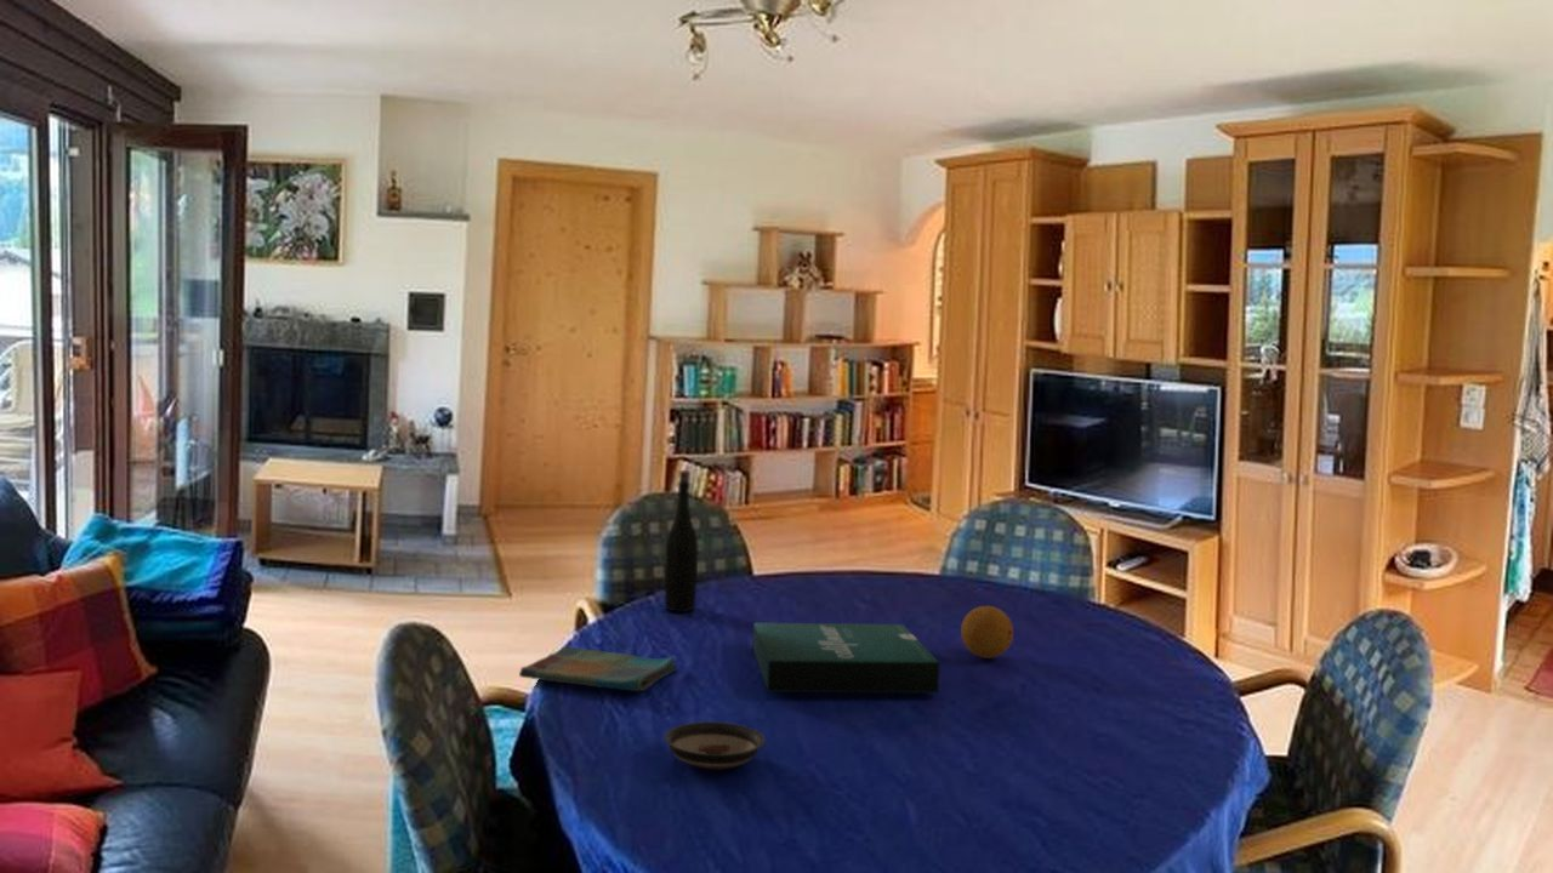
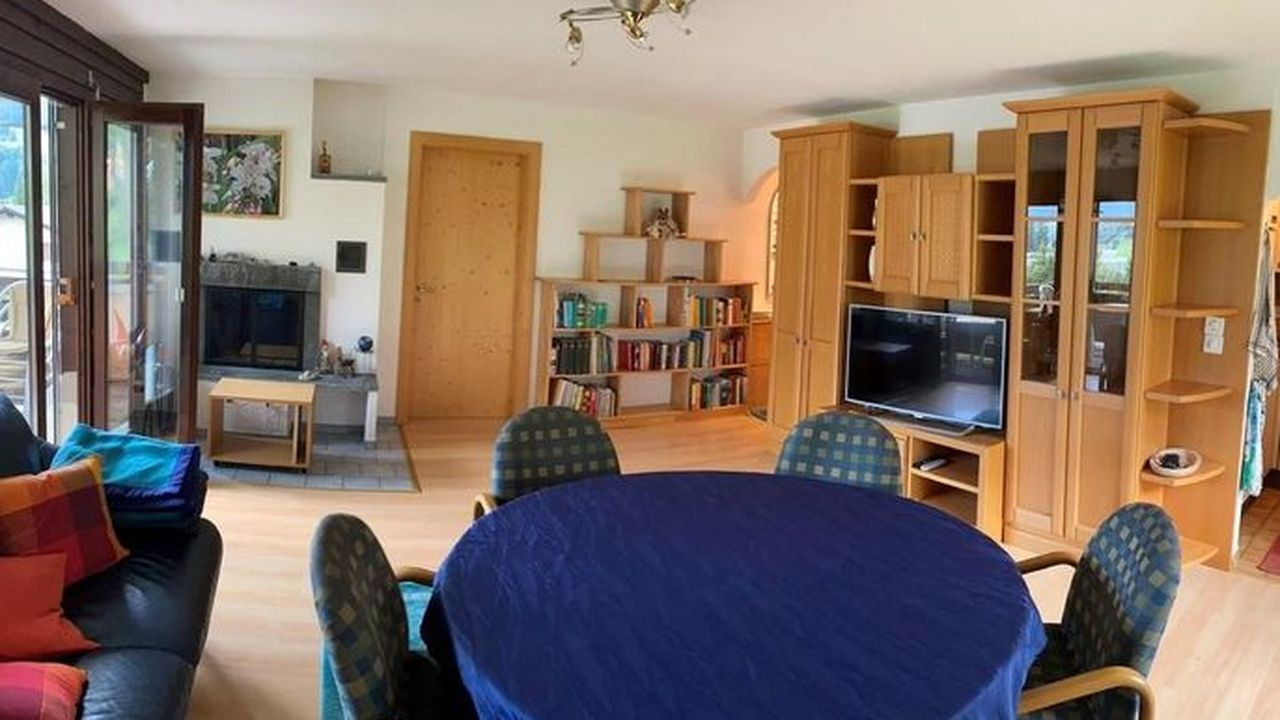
- dish towel (599, 667)
- pizza box (841, 655)
- saucer (713, 749)
- bottle (682, 540)
- fruit (986, 632)
